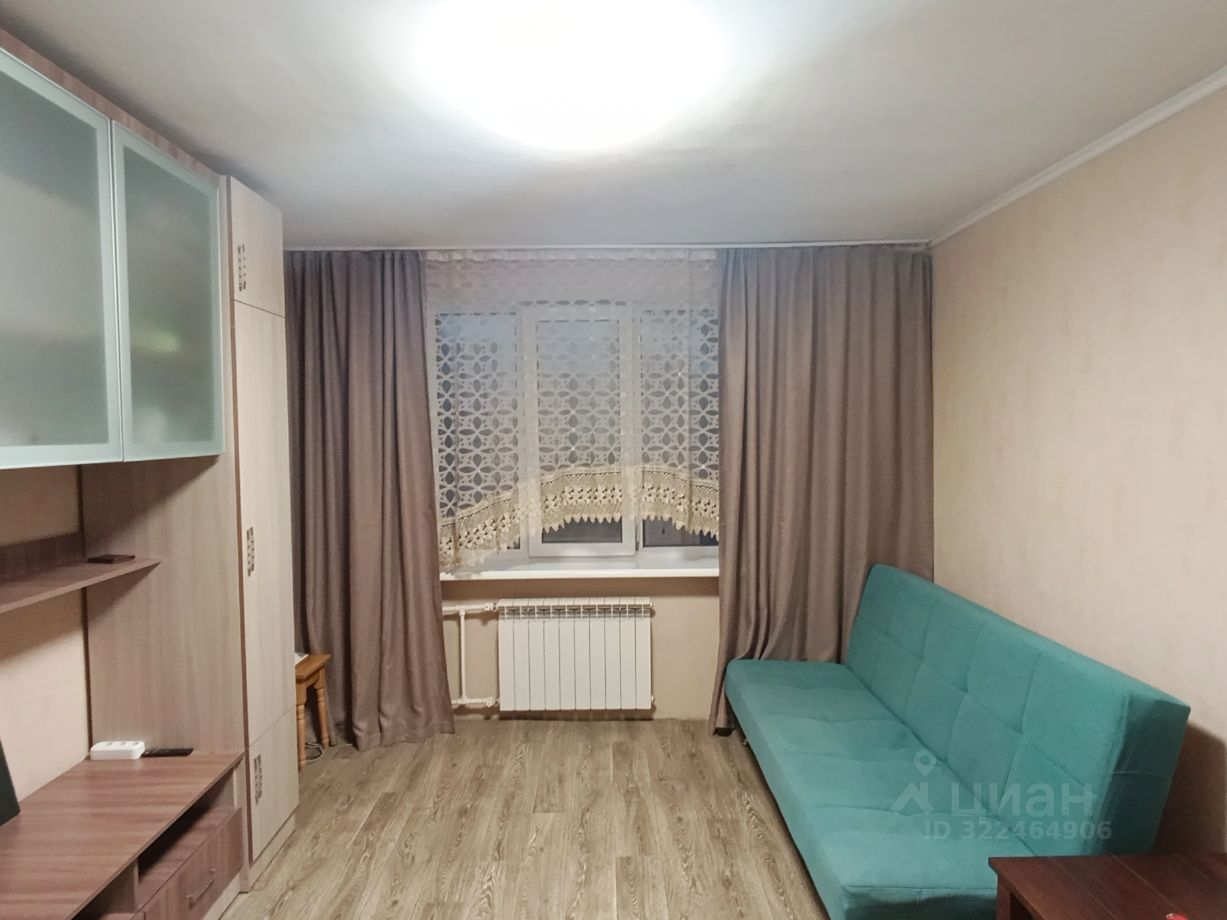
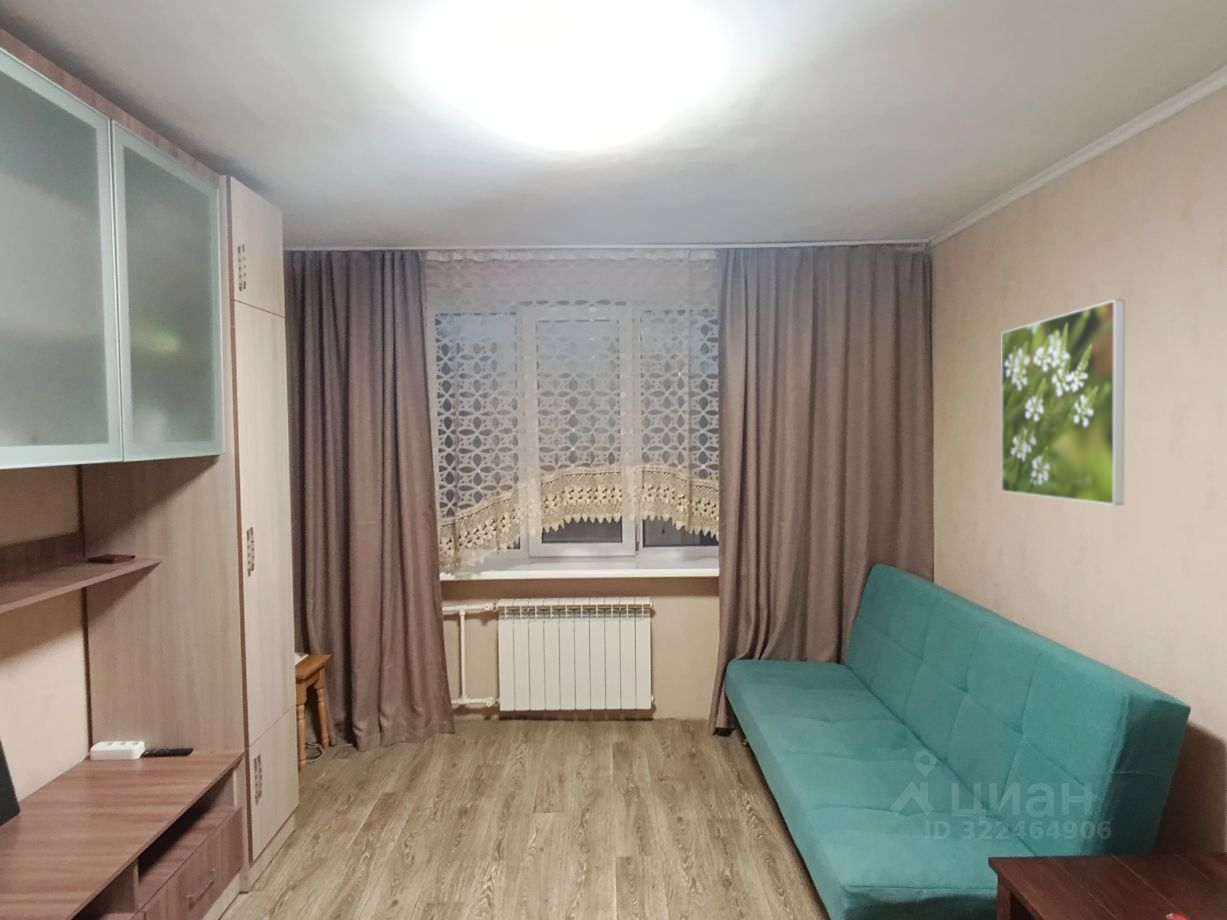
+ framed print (1055, 407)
